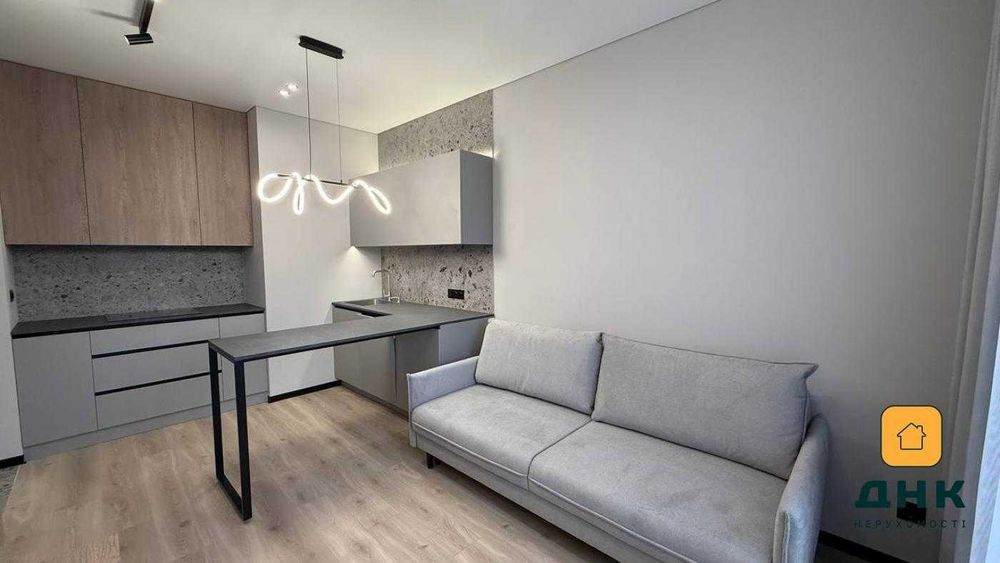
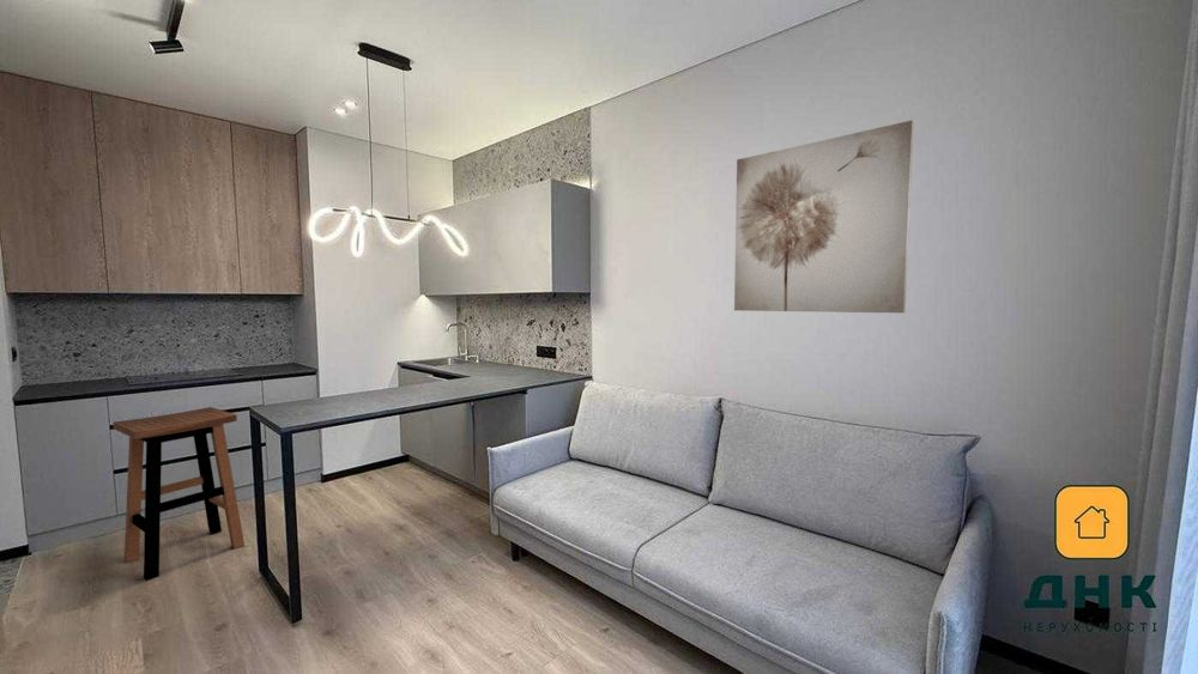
+ wall art (812, 227)
+ bar stool (181, 486)
